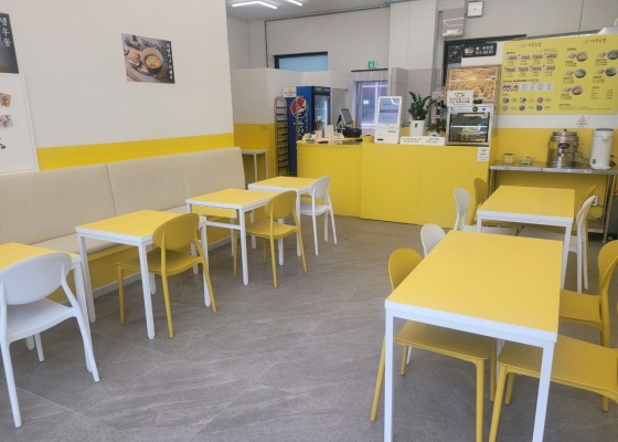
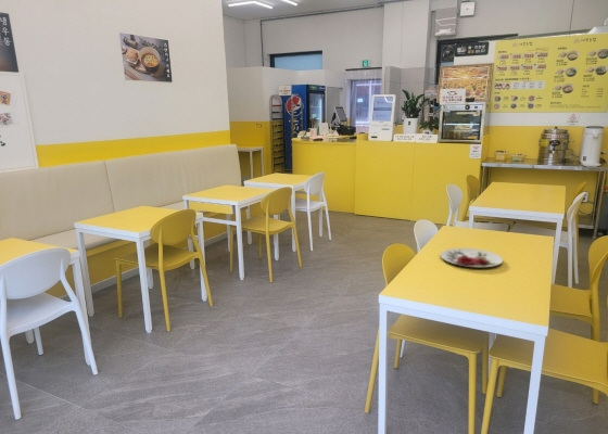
+ plate (470, 256)
